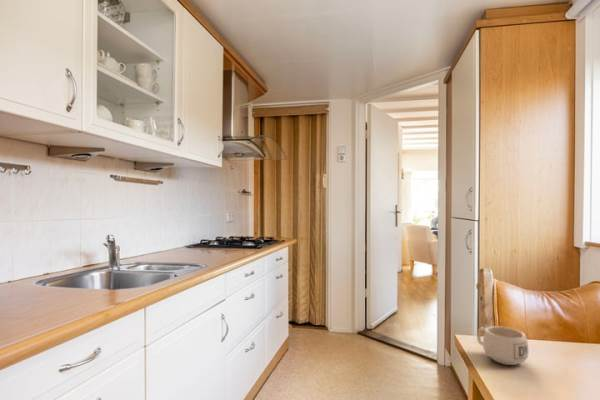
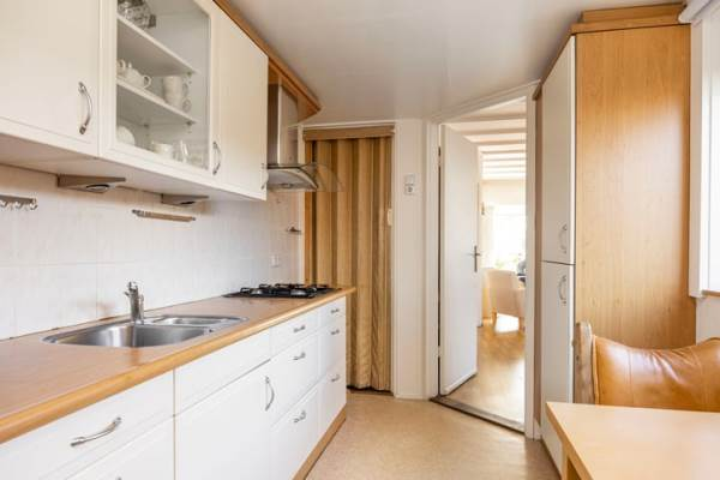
- mug (500, 344)
